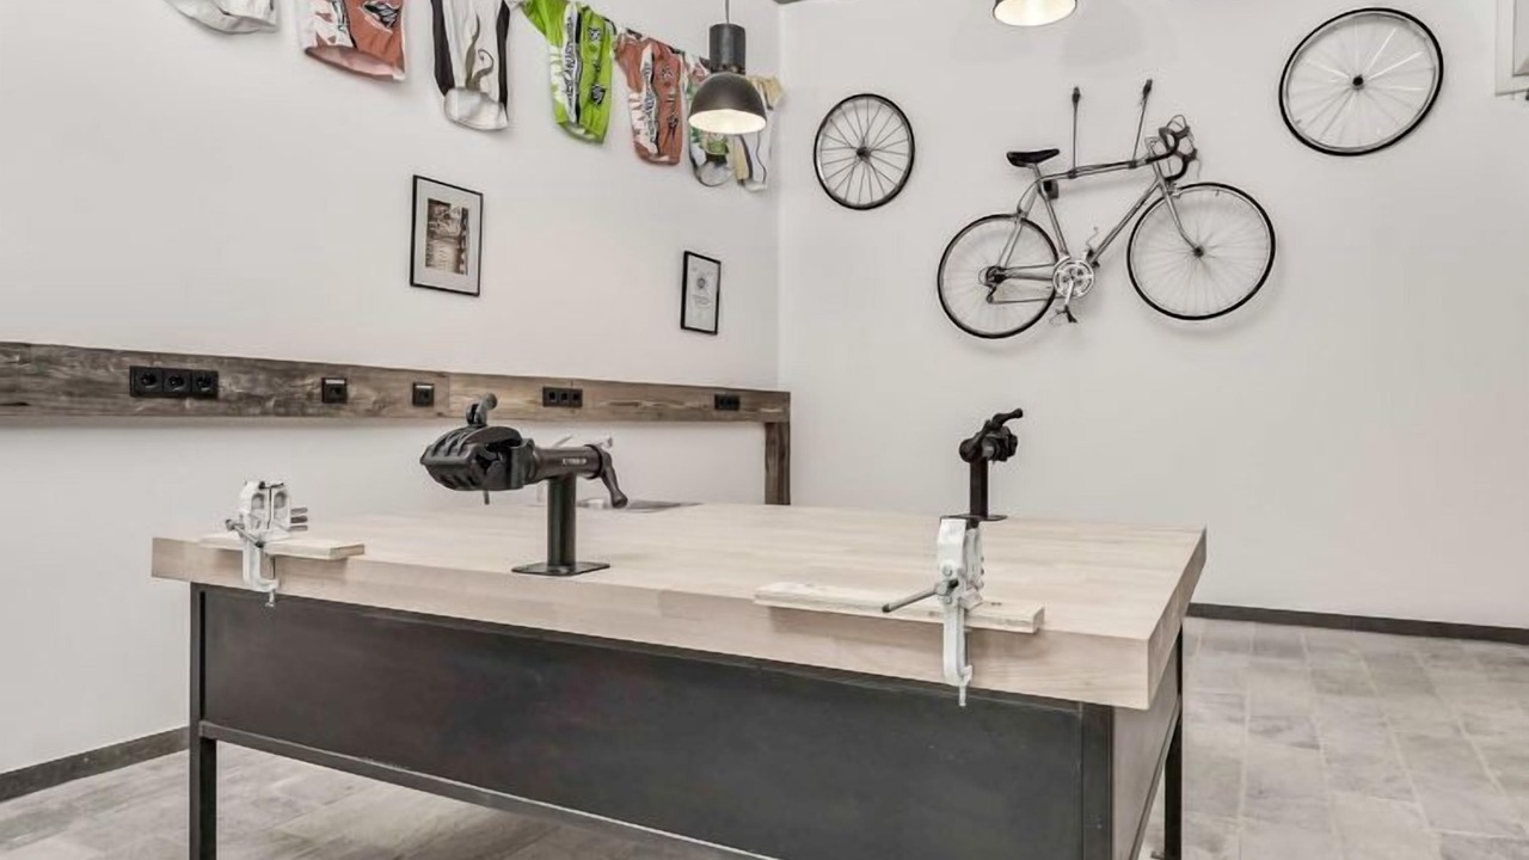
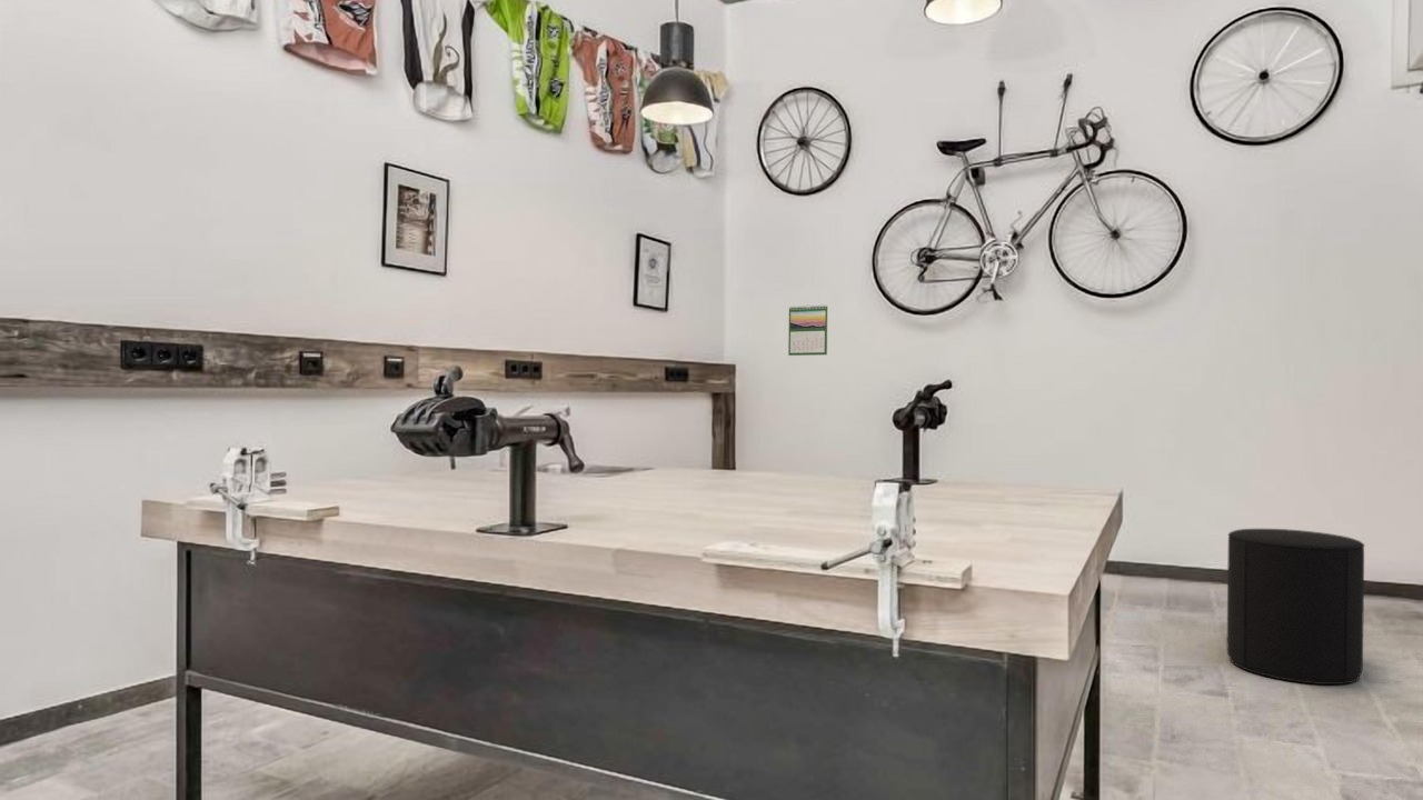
+ calendar (807, 330)
+ stool (1293, 599)
